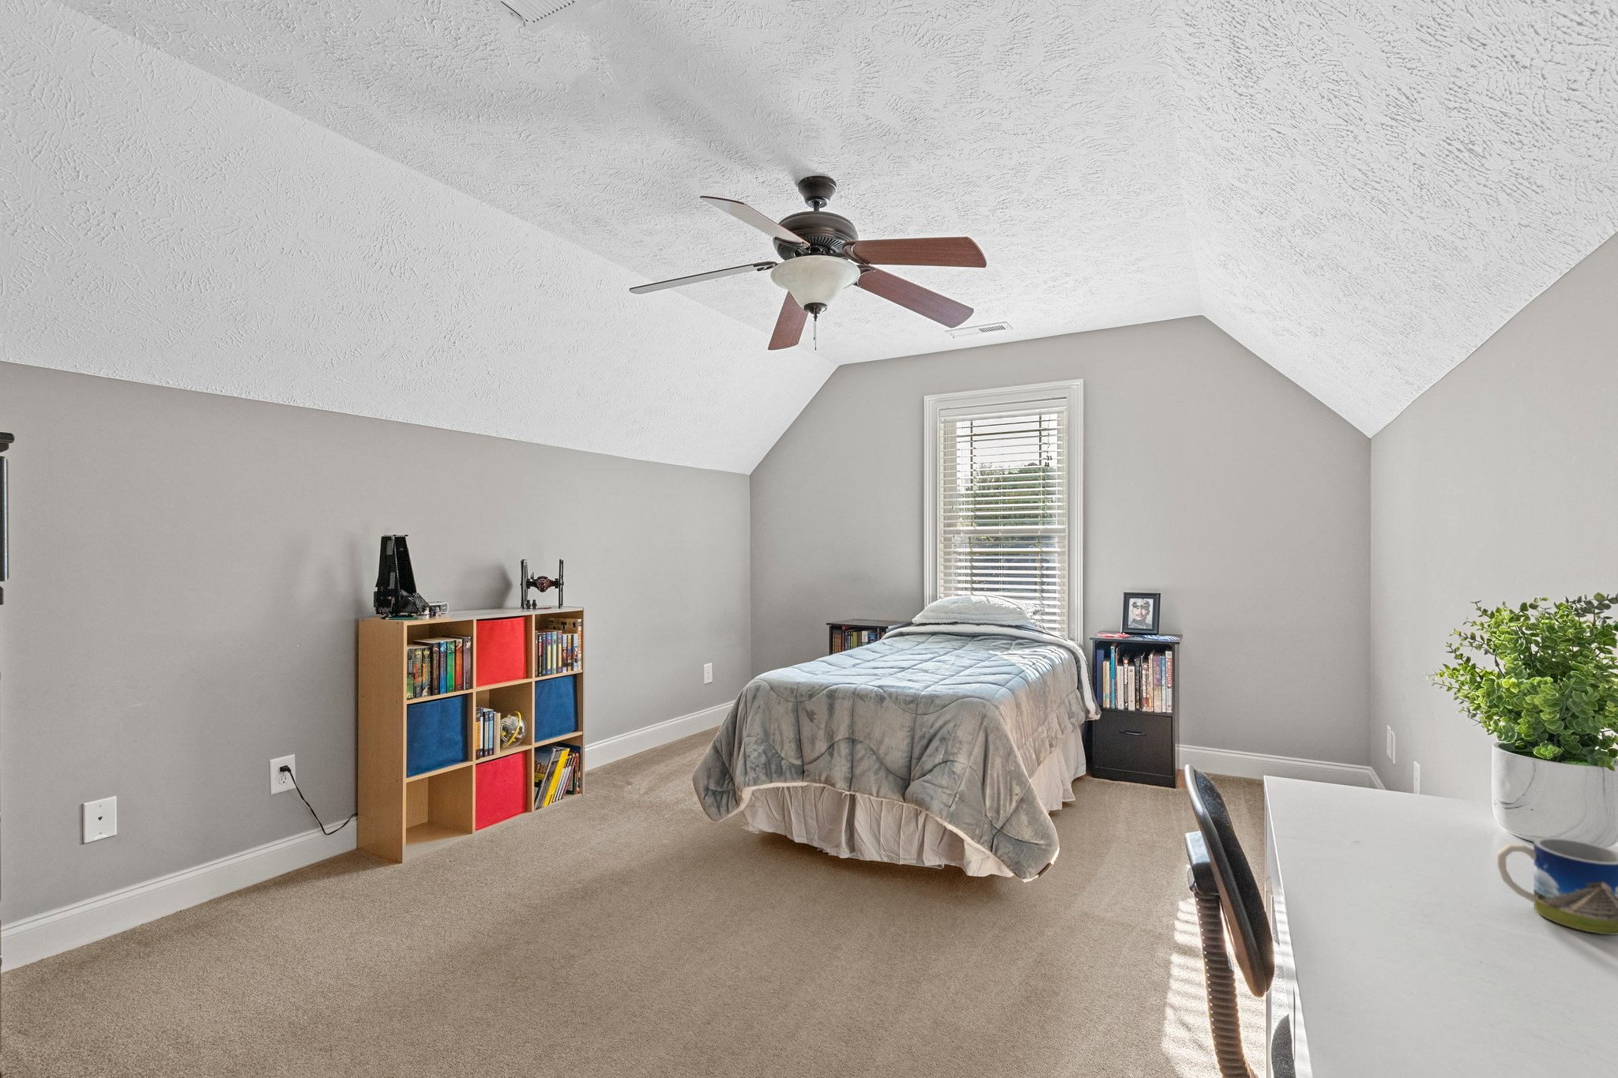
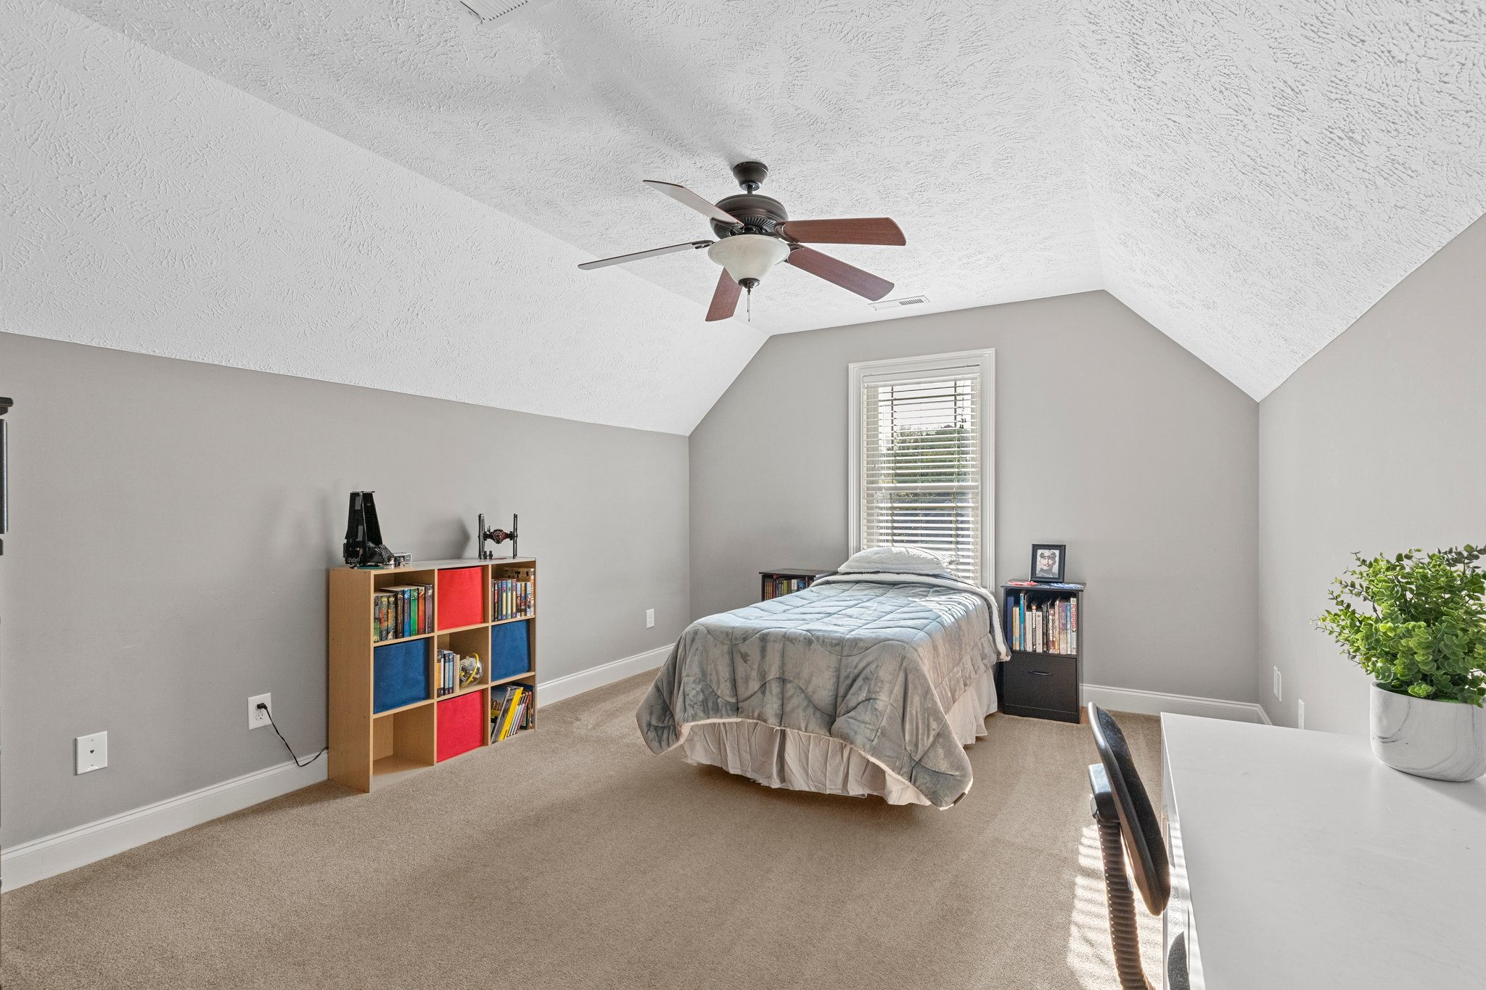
- mug (1559, 881)
